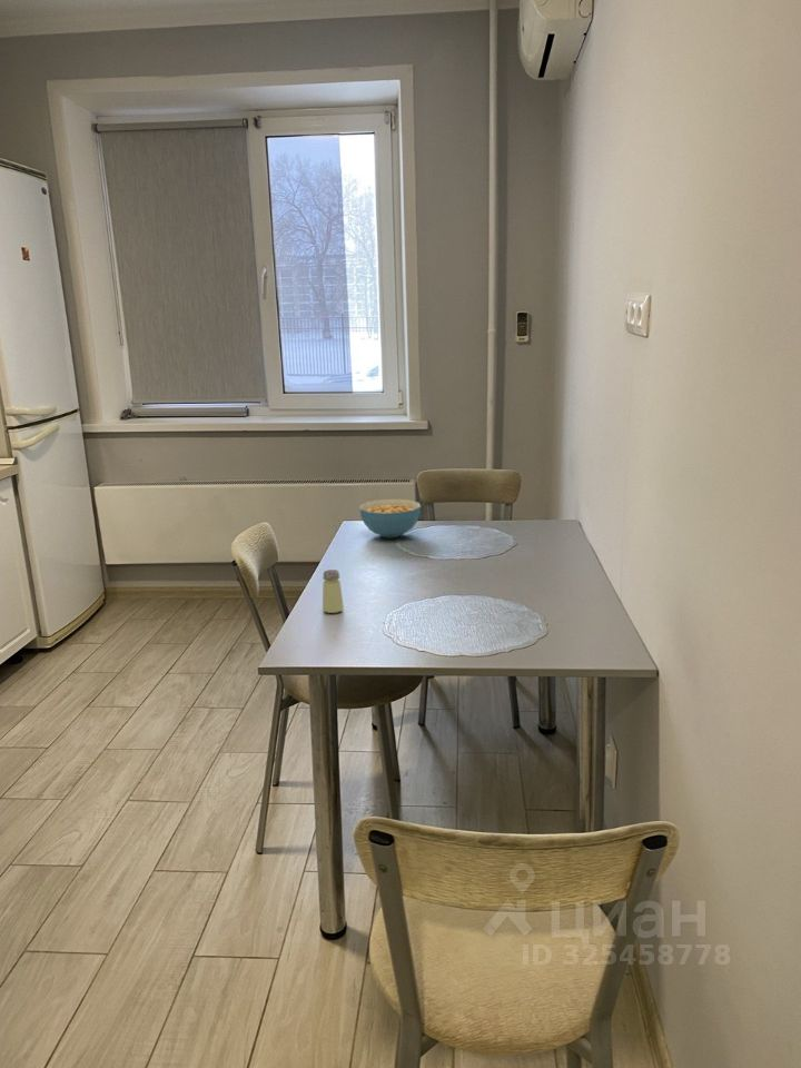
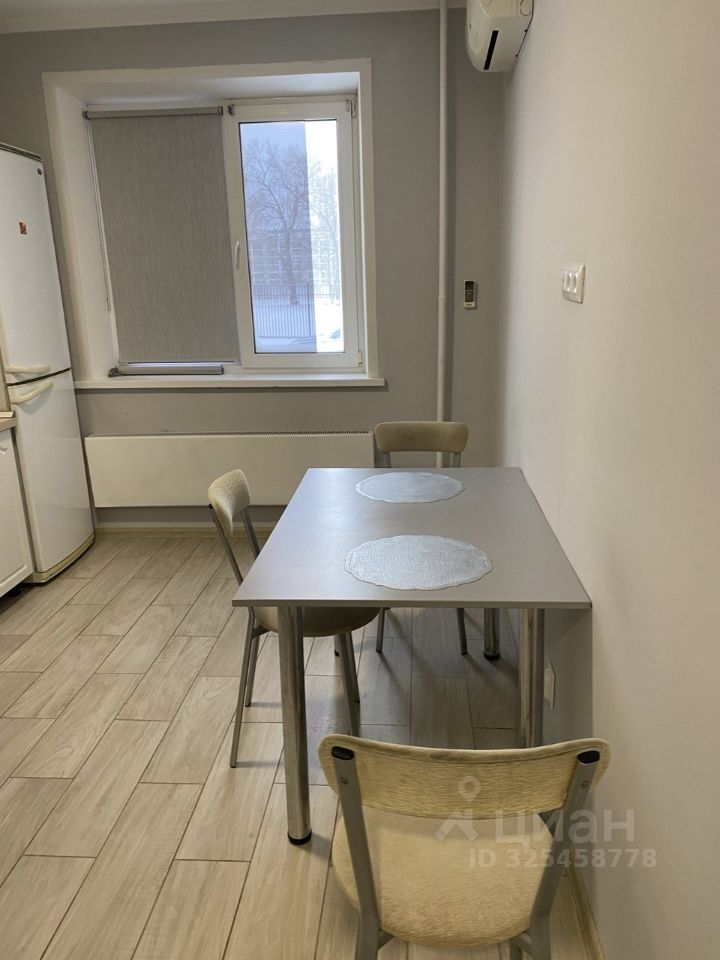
- saltshaker (332, 590)
- cereal bowl (389, 521)
